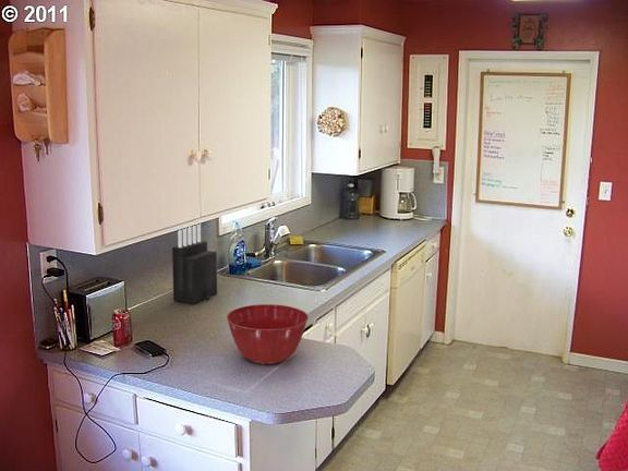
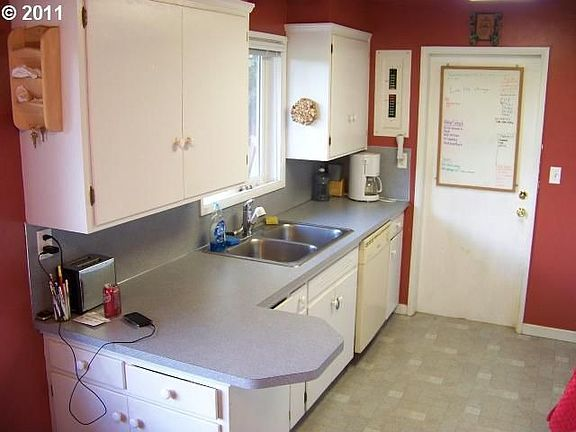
- mixing bowl (267, 336)
- knife block (196, 258)
